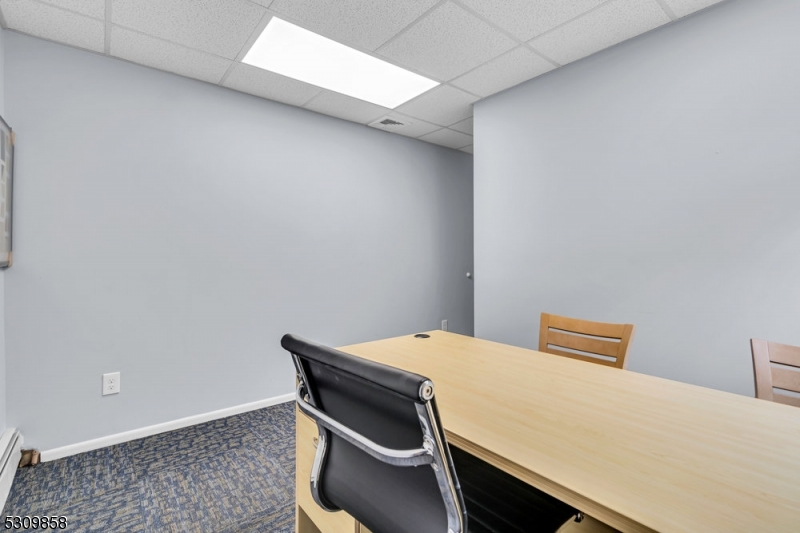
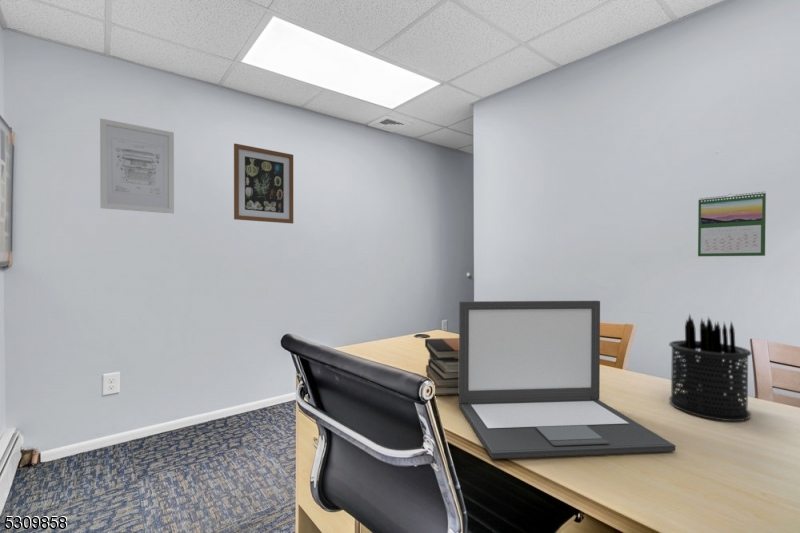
+ laptop (552, 366)
+ wall art (265, 185)
+ book stack (458, 364)
+ calendar (730, 224)
+ wall art (138, 168)
+ pen holder (707, 362)
